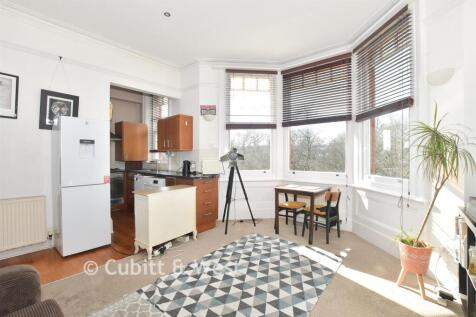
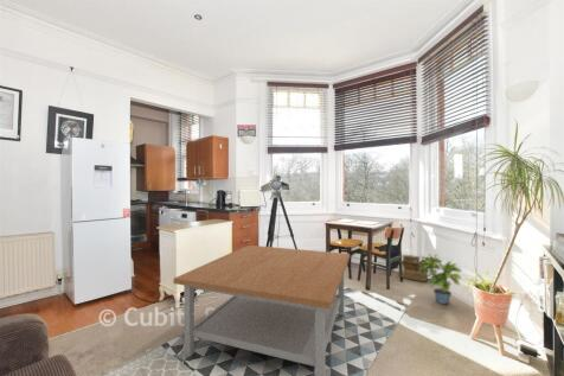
+ potted plant (438, 278)
+ basket (412, 267)
+ coffee table (275, 298)
